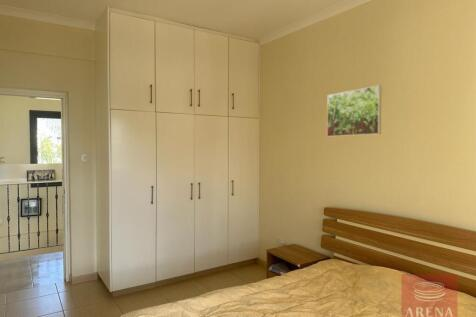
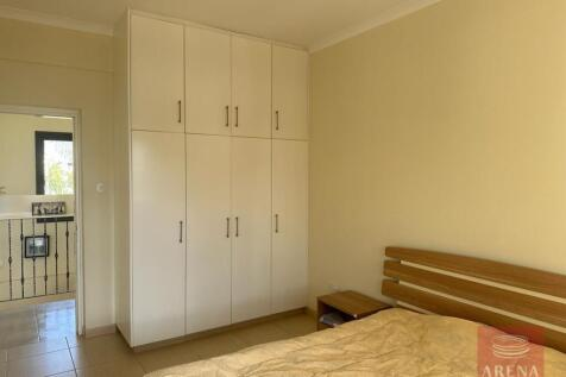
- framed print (352, 113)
